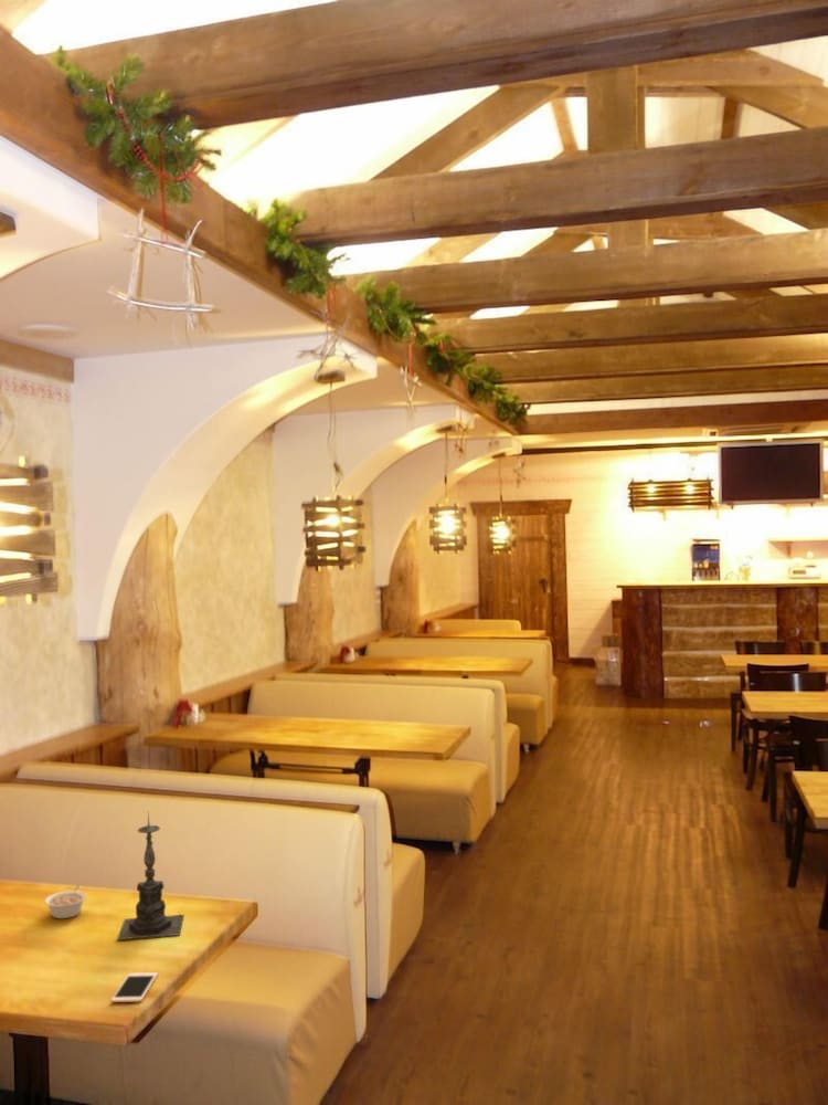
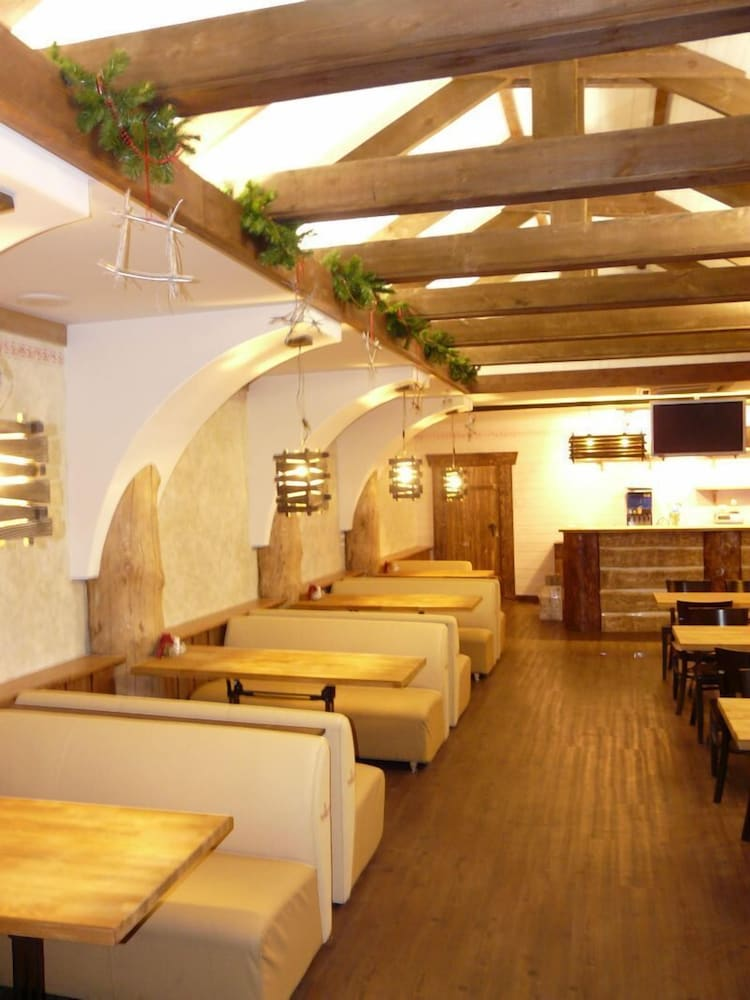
- legume (65, 903)
- candle holder (150, 869)
- cell phone (135, 987)
